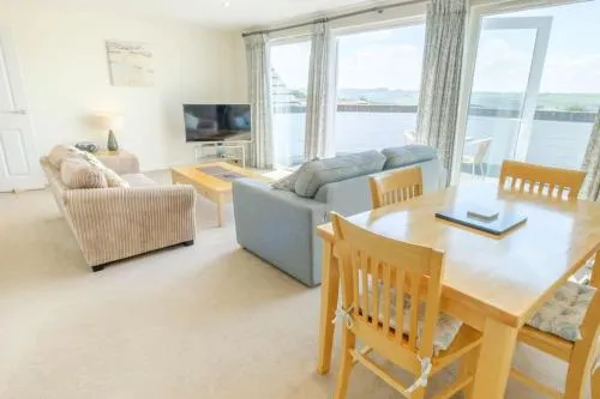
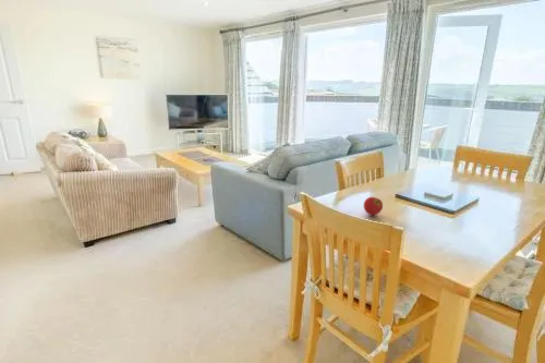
+ fruit (373, 206)
